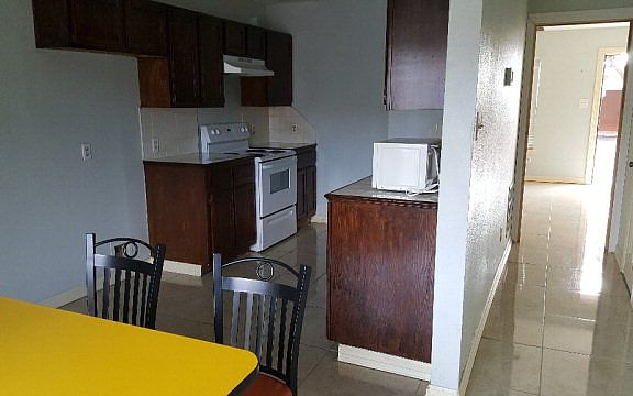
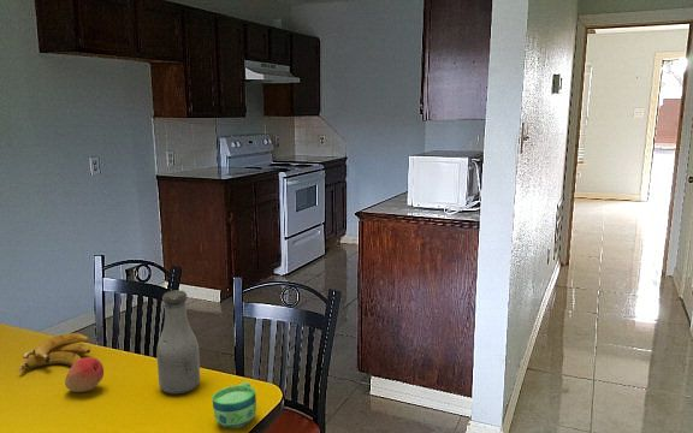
+ cup (236, 404)
+ banana (57, 352)
+ bottle (177, 340)
+ fruit (84, 374)
